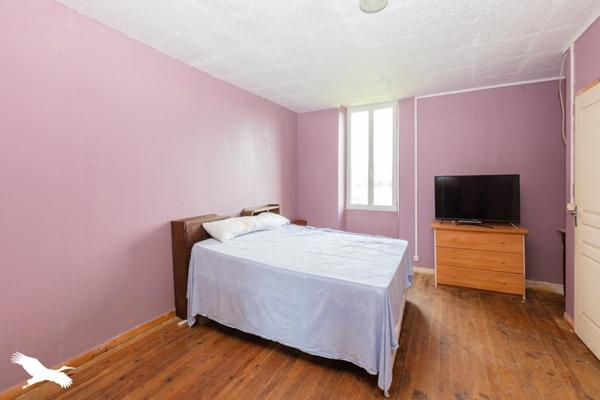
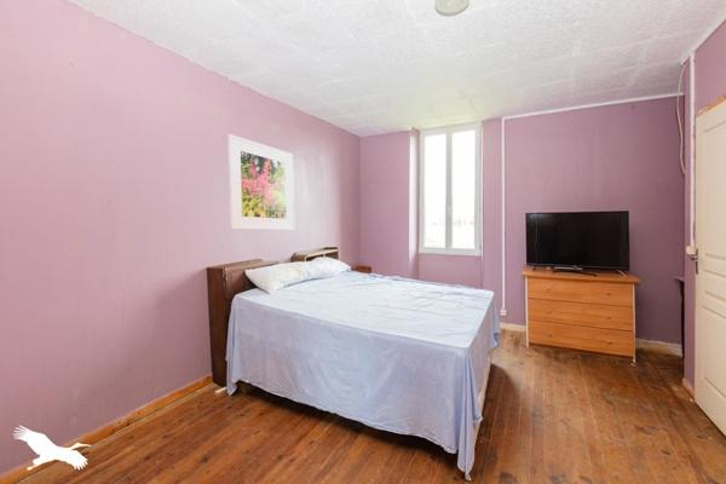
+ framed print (264, 188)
